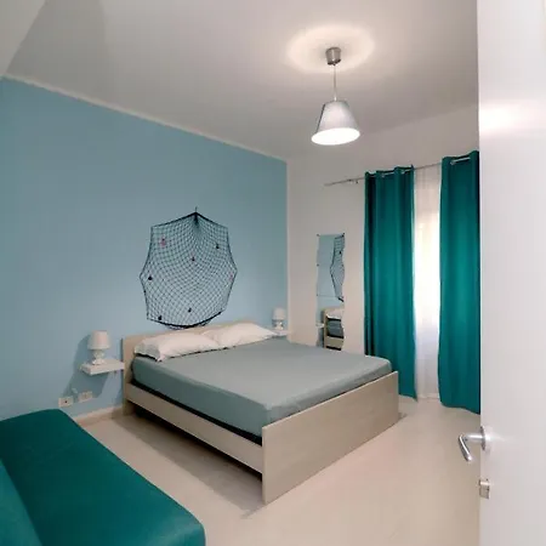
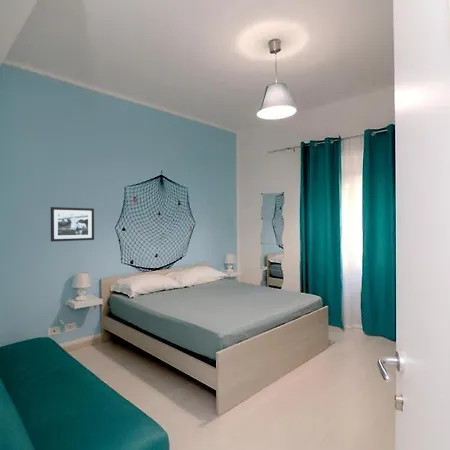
+ picture frame (73, 224)
